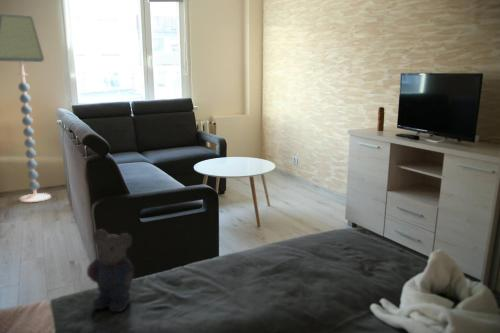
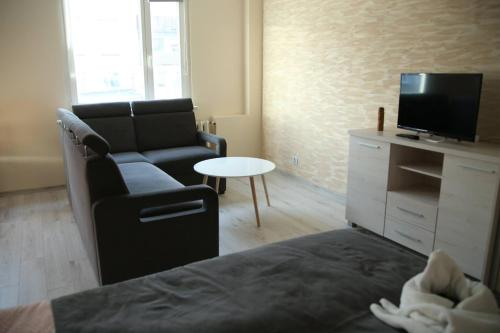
- bear (108, 265)
- floor lamp (26, 111)
